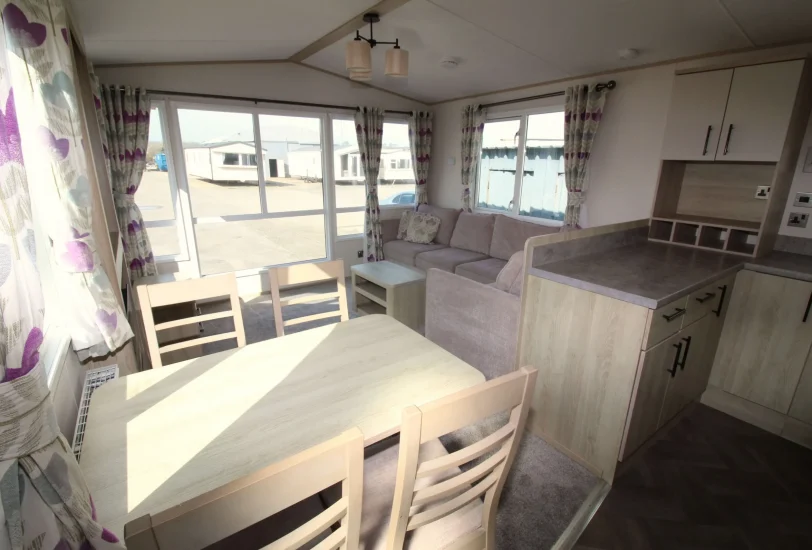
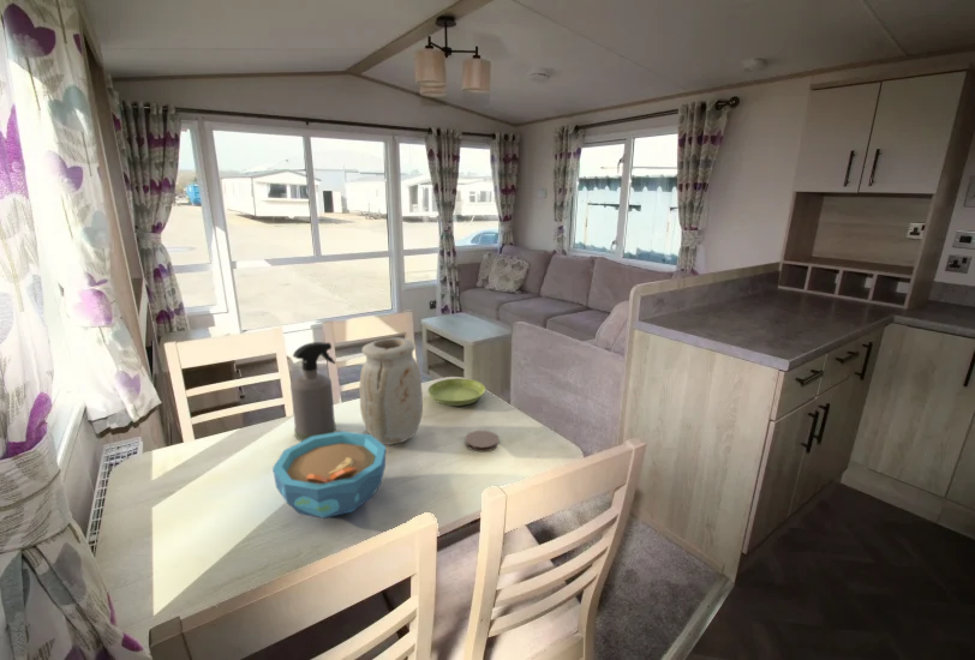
+ spray bottle (315, 388)
+ coaster (481, 440)
+ bowl (333, 474)
+ vase (390, 391)
+ saucer (456, 392)
